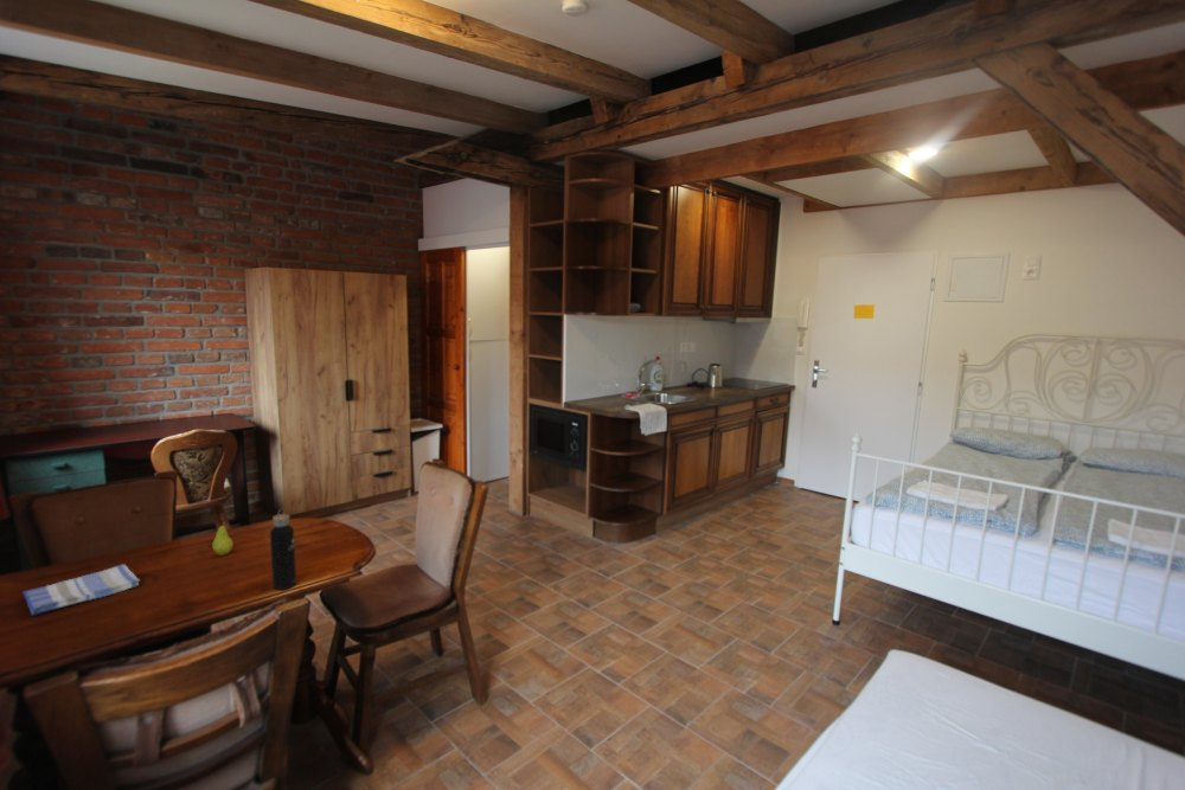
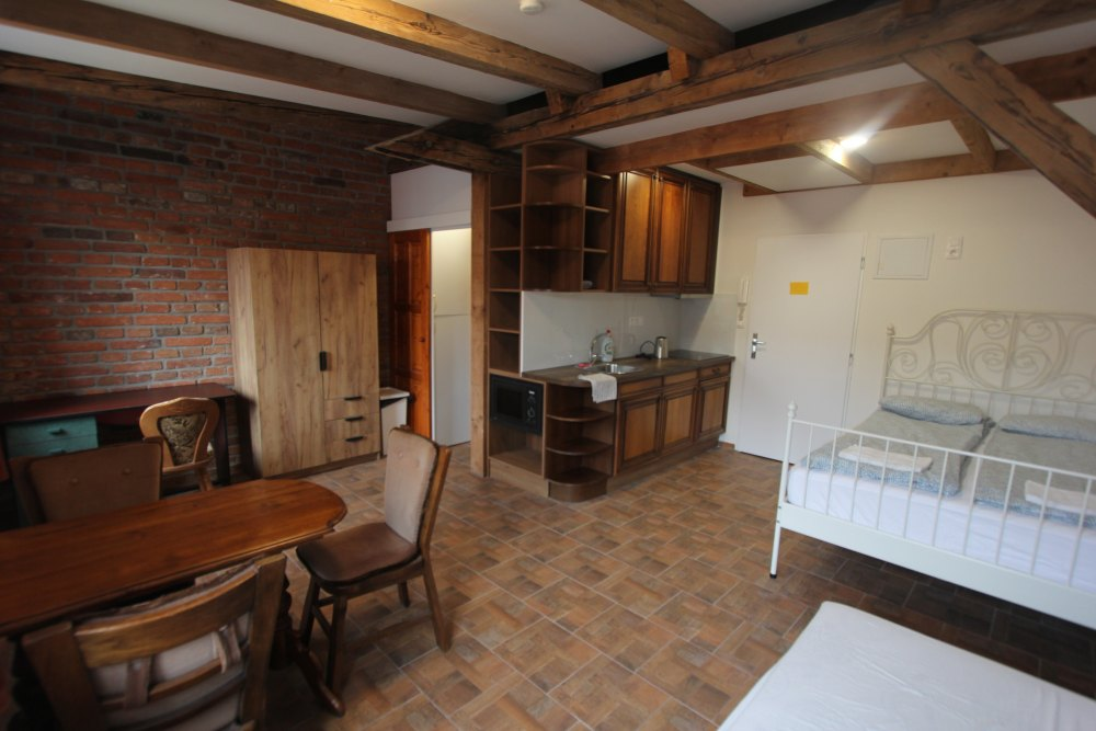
- fruit (222, 537)
- dish towel (82, 586)
- water bottle (282, 547)
